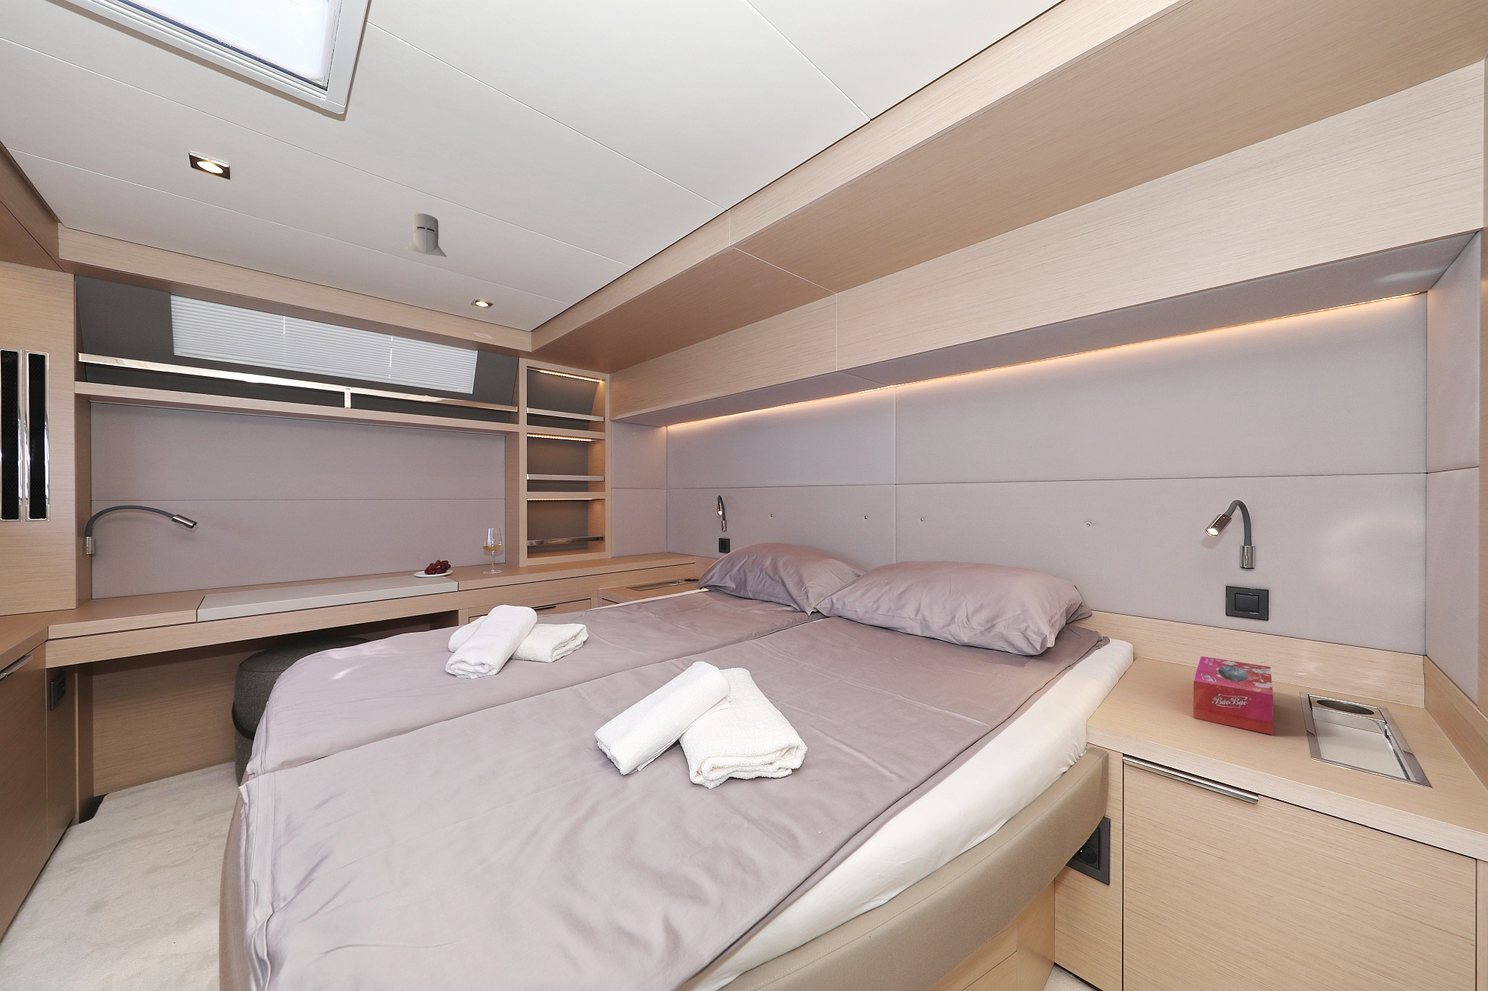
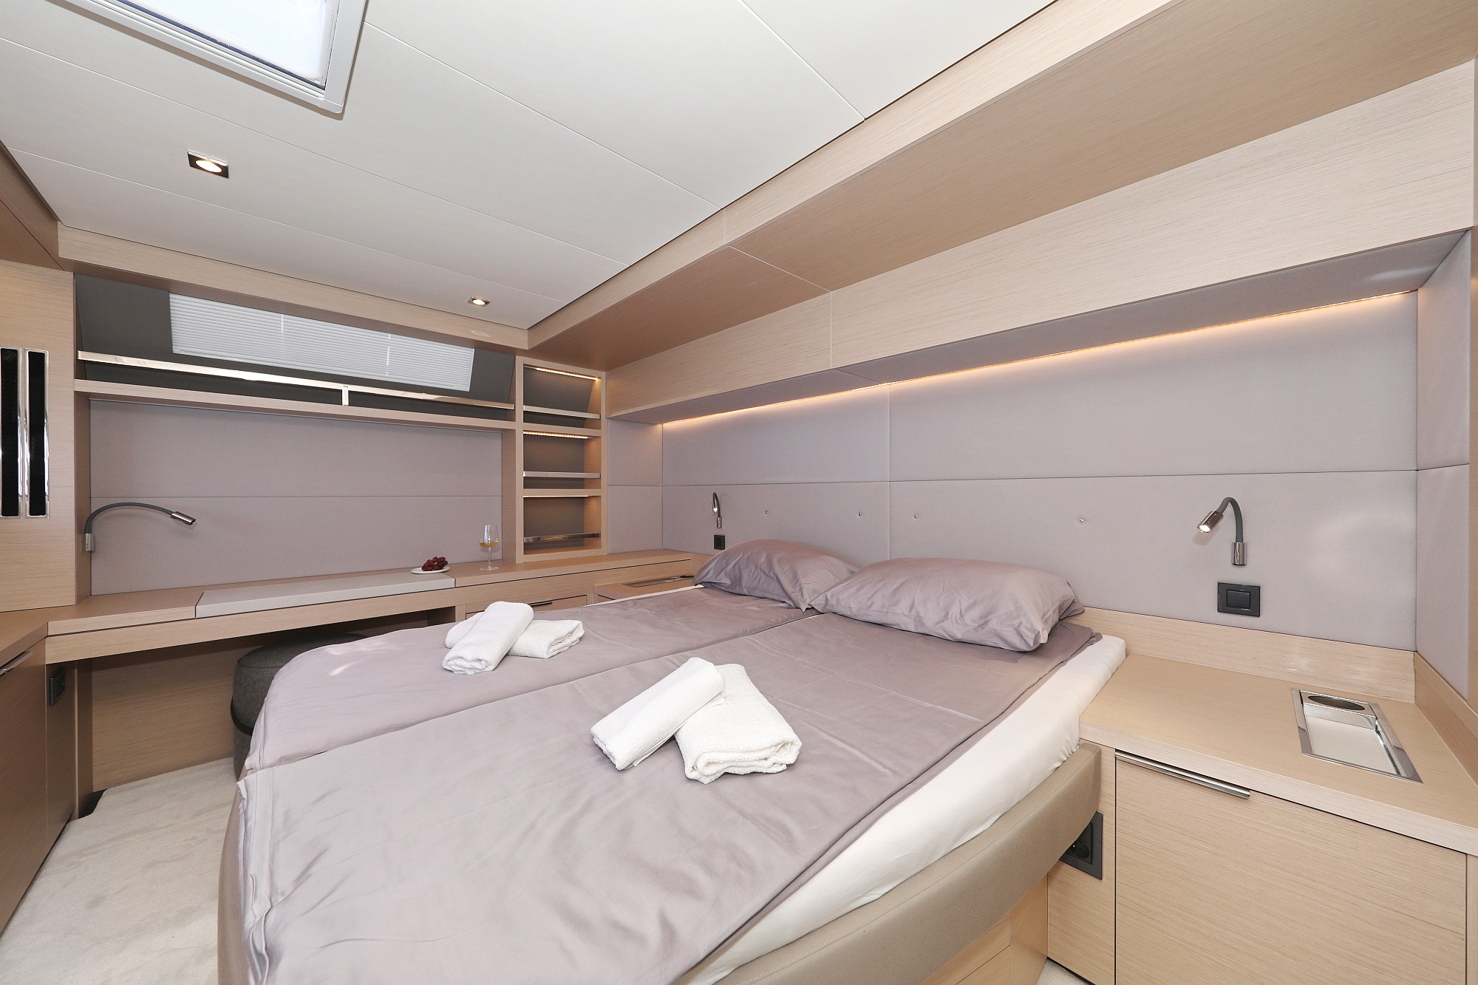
- tissue box (1232, 691)
- knight helmet (426, 239)
